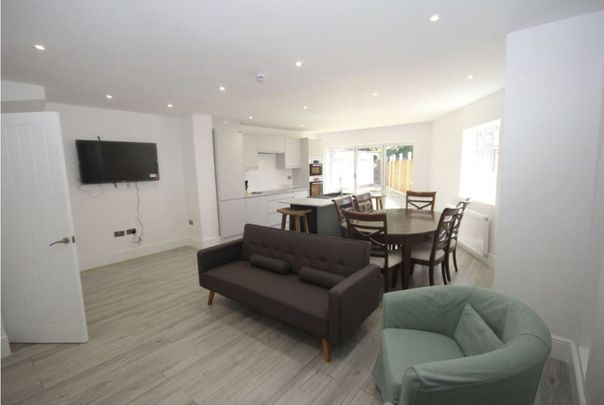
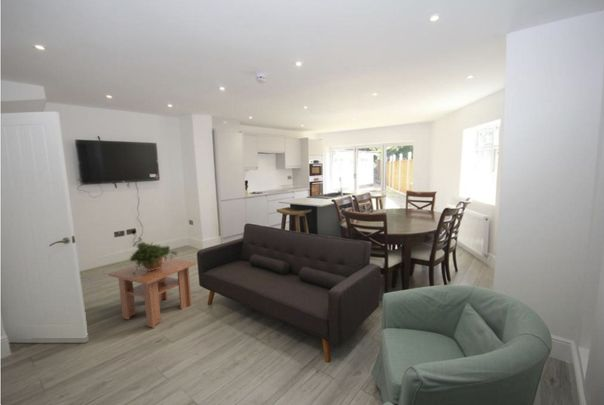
+ coffee table (156, 289)
+ potted plant (152, 255)
